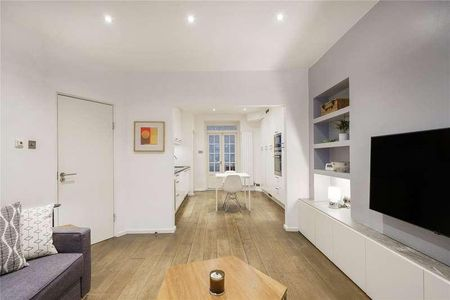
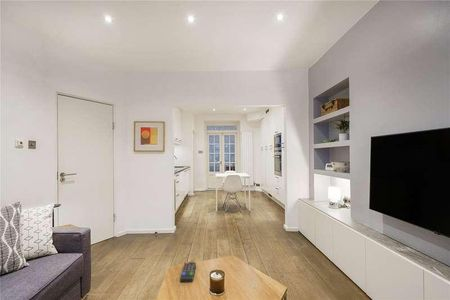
+ remote control (188, 271)
